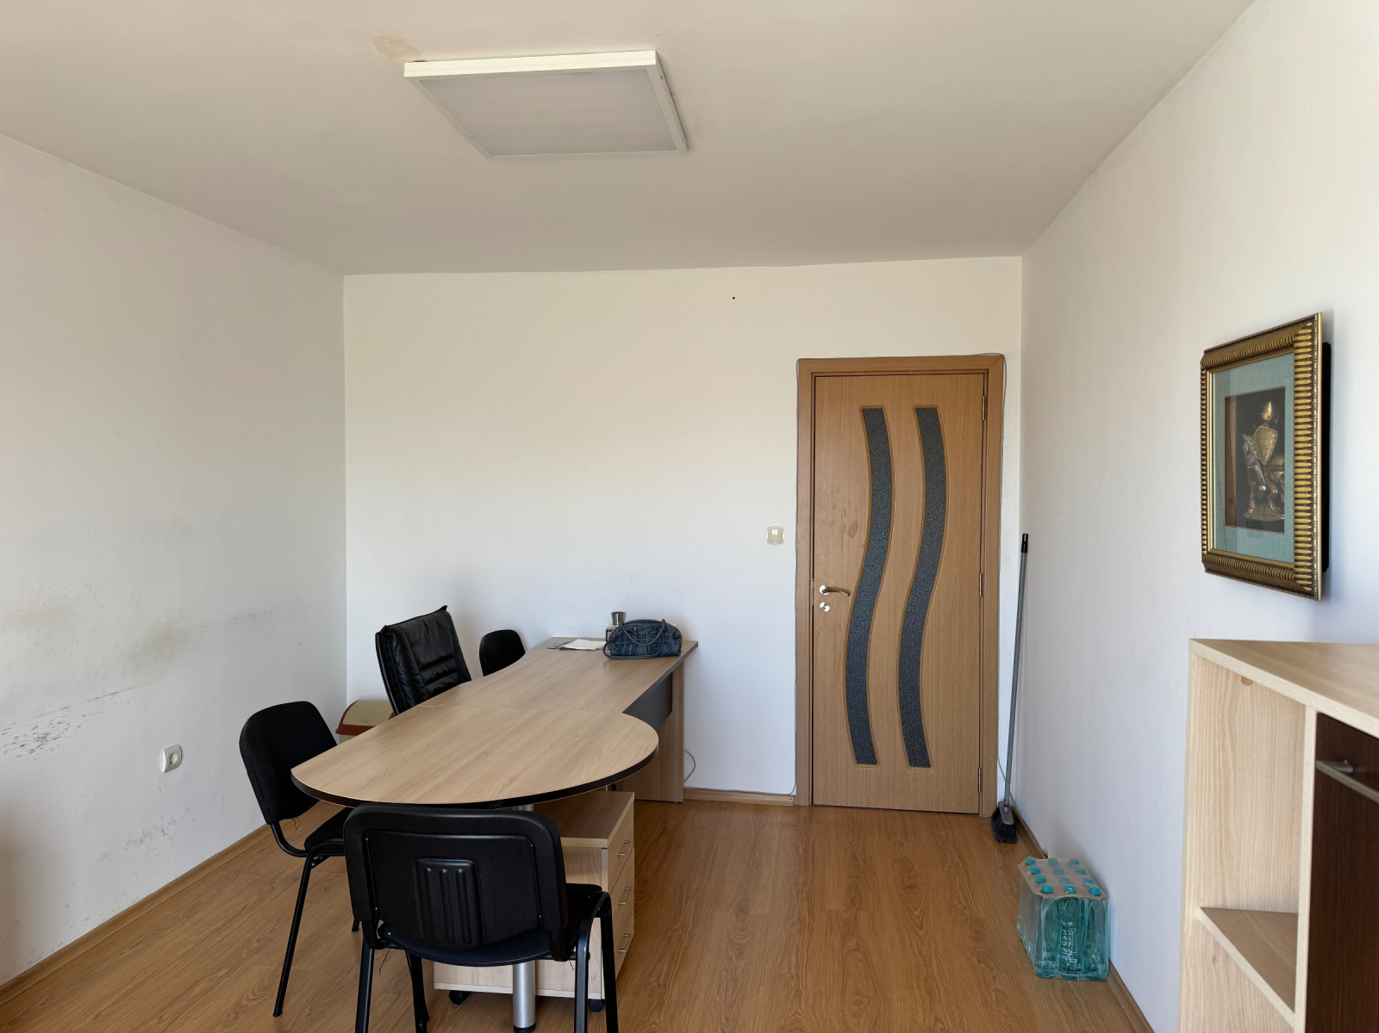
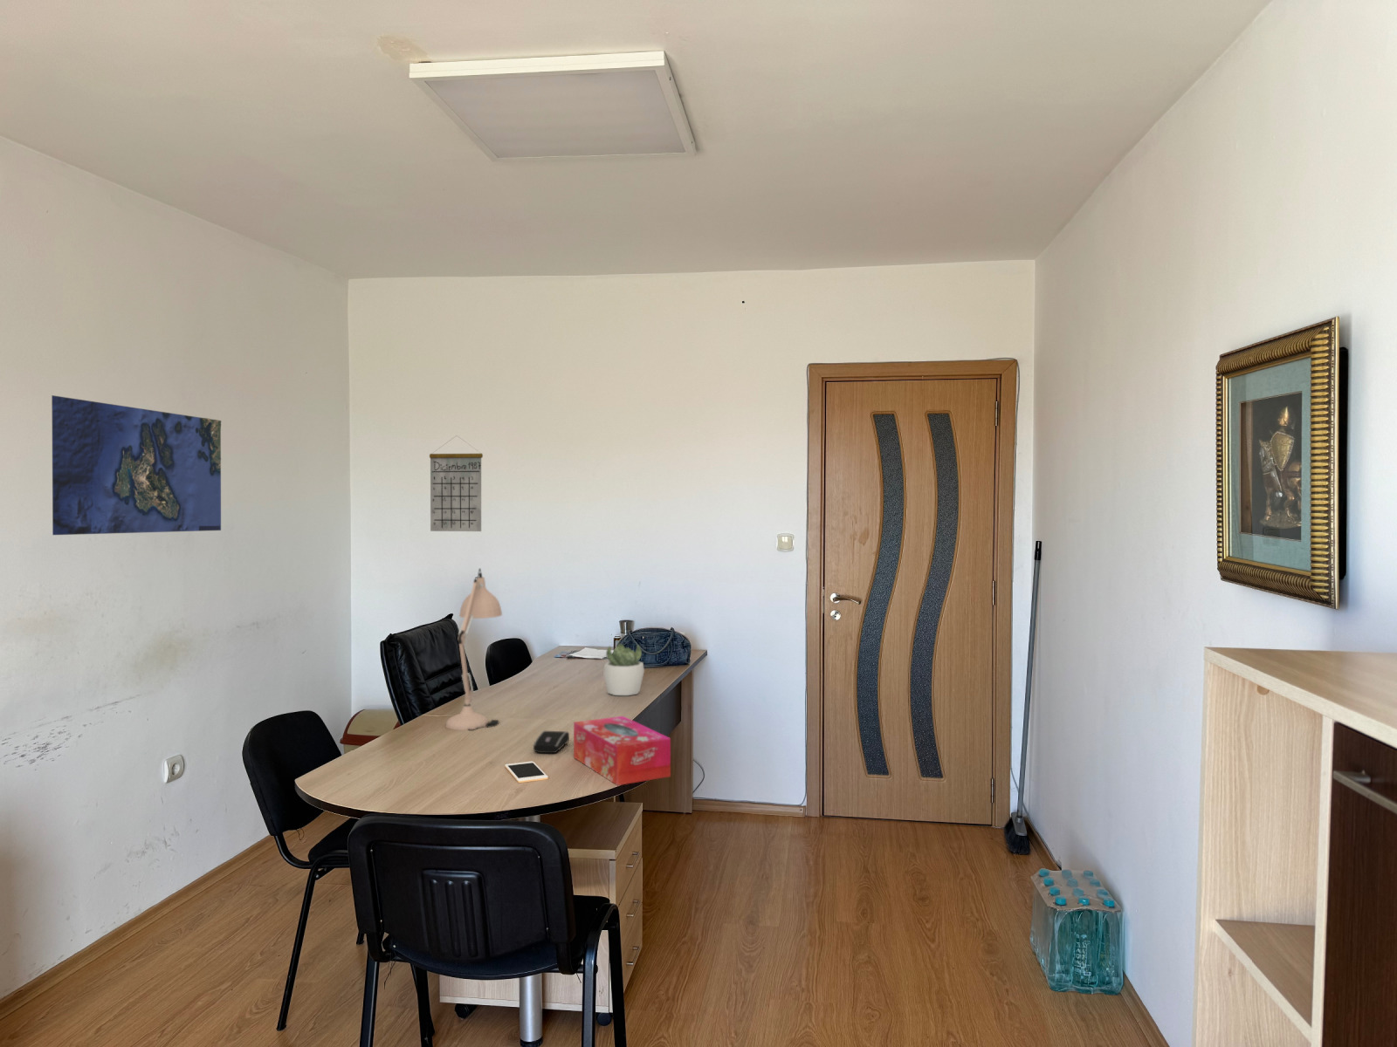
+ cell phone (526, 771)
+ map (148, 471)
+ tissue box (620, 748)
+ computer mouse (551, 741)
+ succulent plant (624, 669)
+ calendar (455, 483)
+ desk lamp (464, 640)
